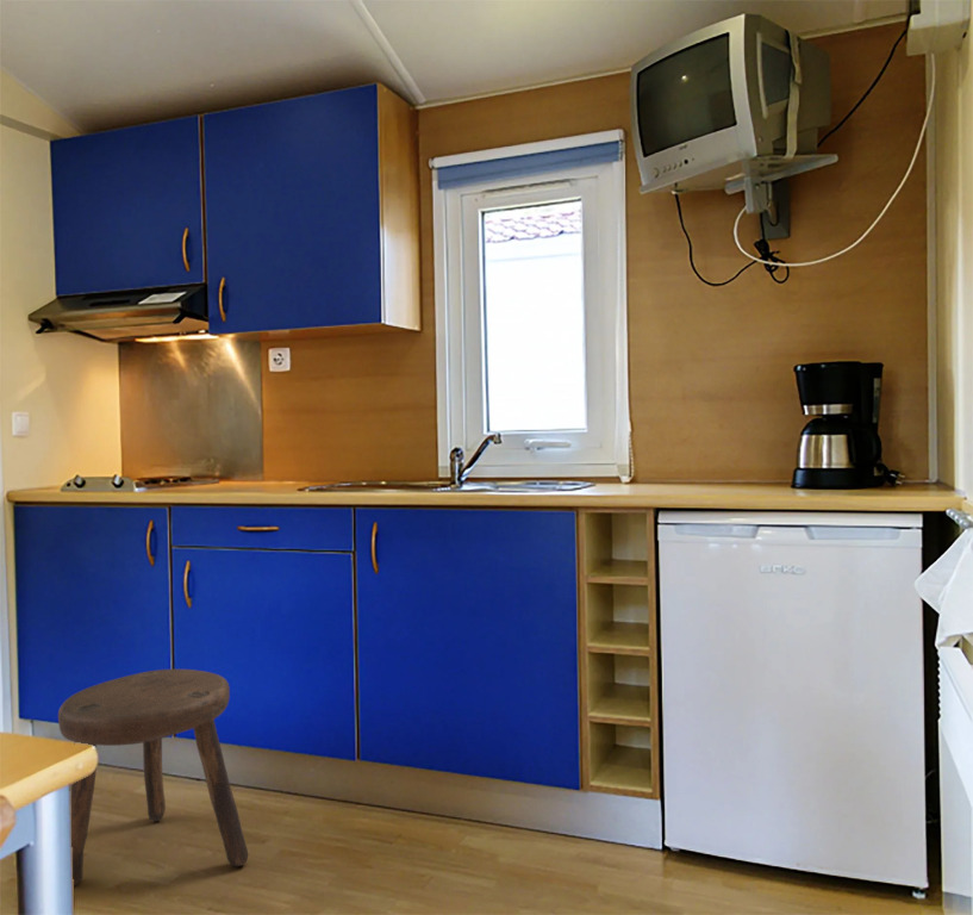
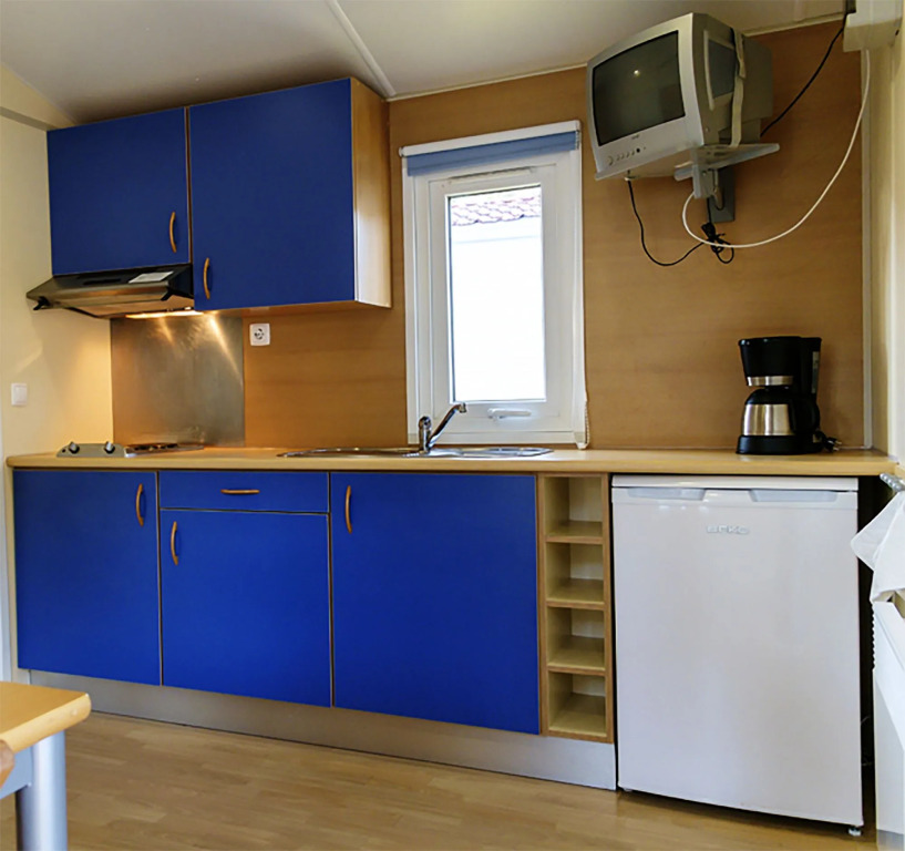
- stool (160, 773)
